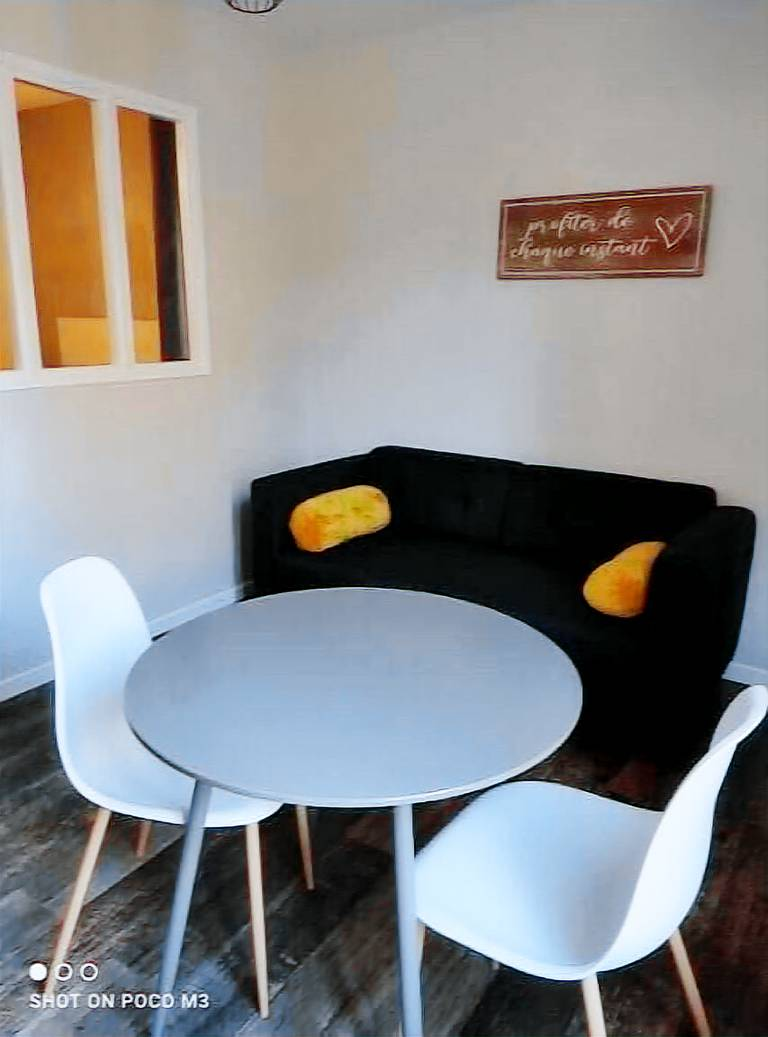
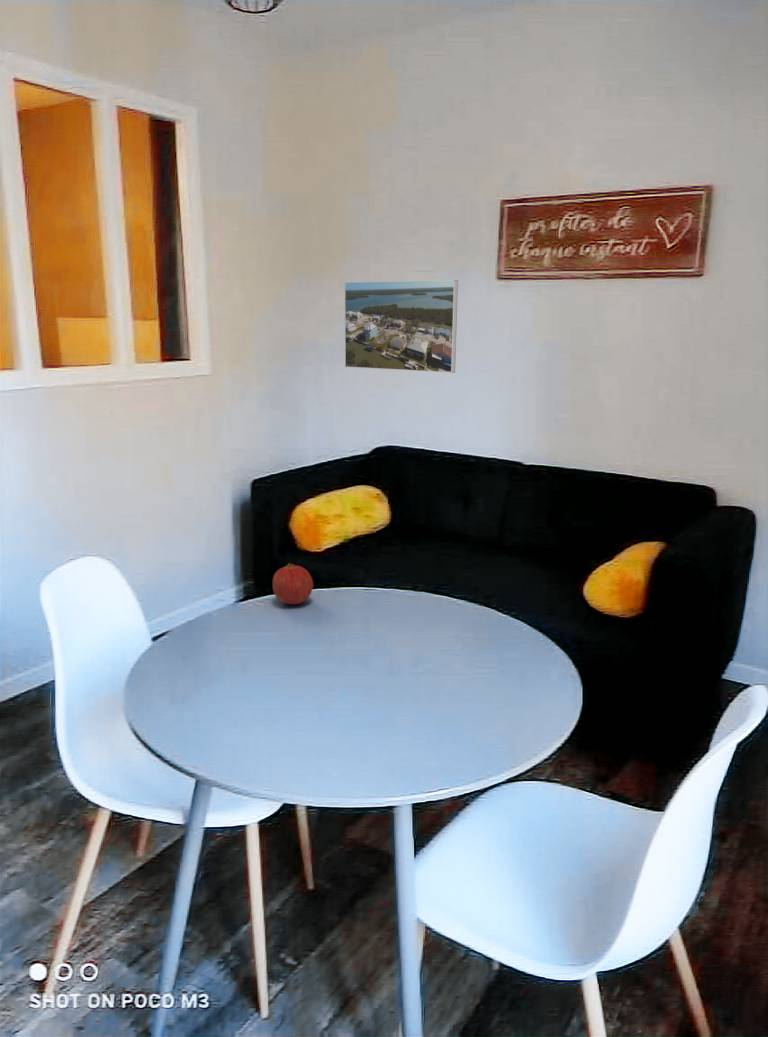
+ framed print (398, 326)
+ fruit (292, 583)
